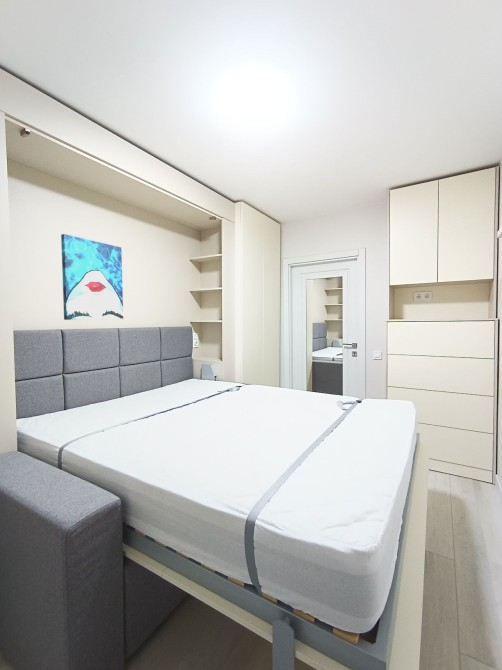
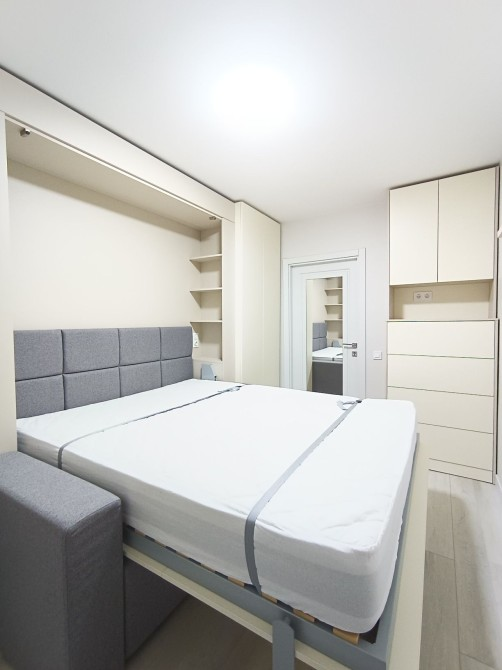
- wall art (94, 280)
